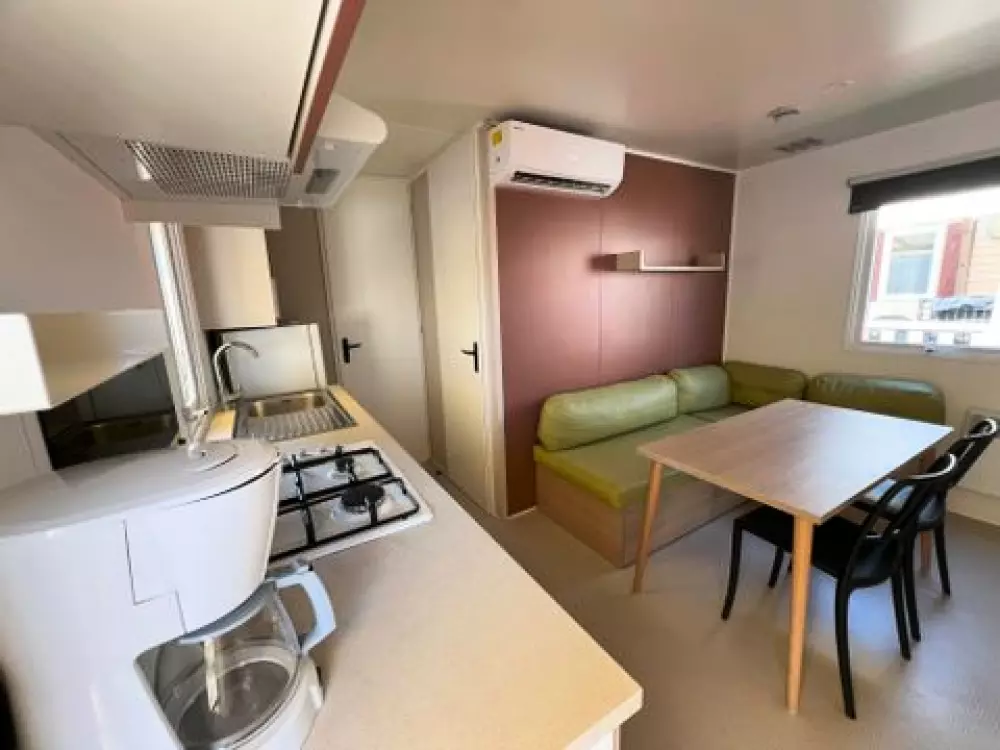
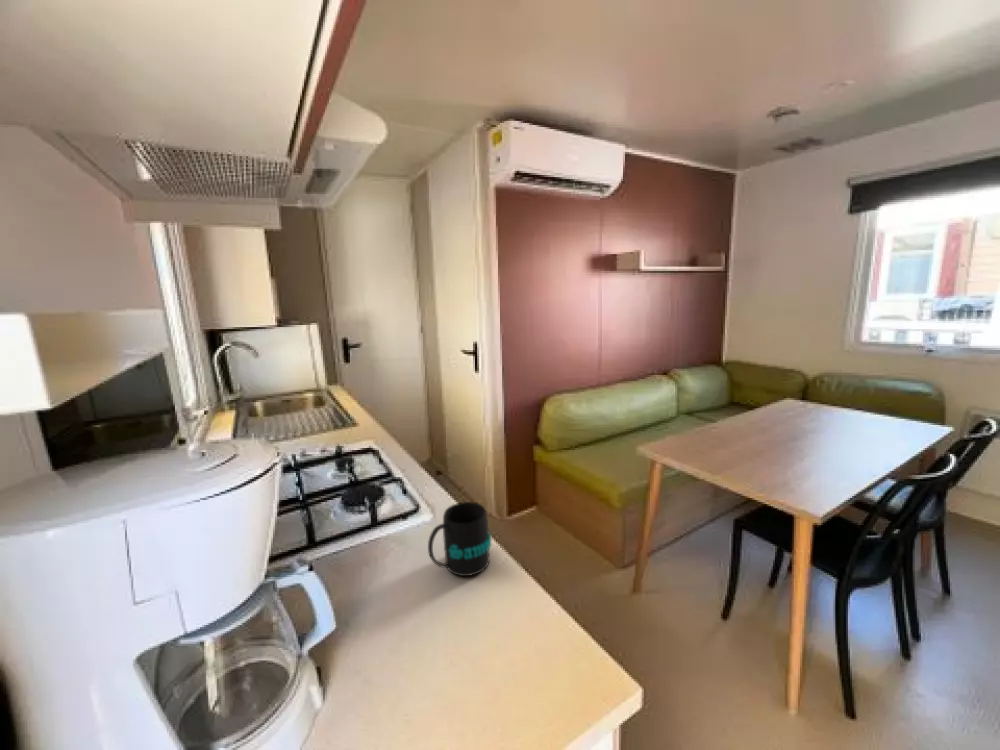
+ mug (458, 542)
